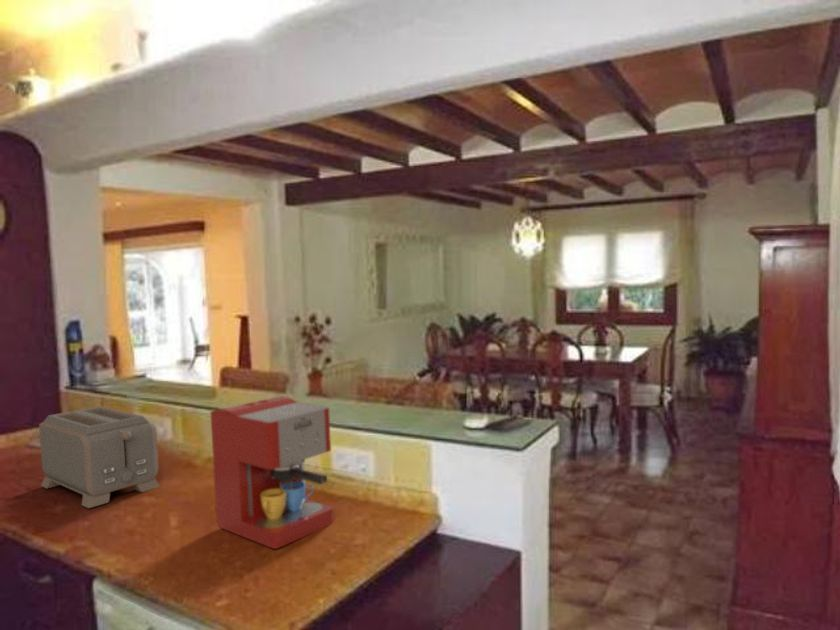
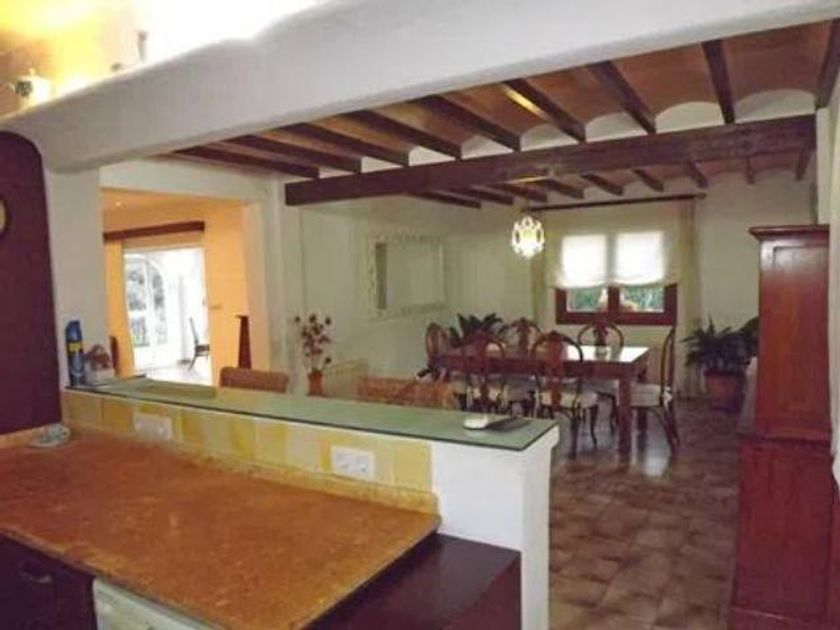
- coffee maker (272, 464)
- toaster (100, 452)
